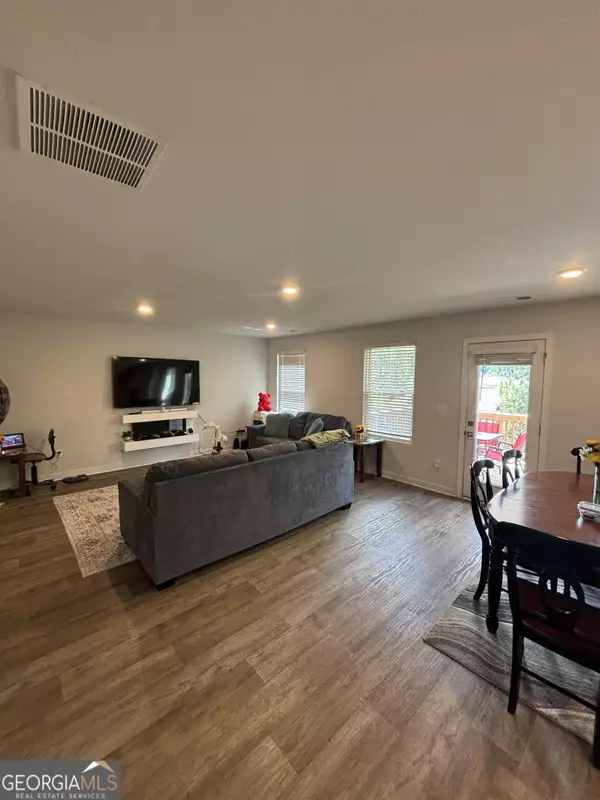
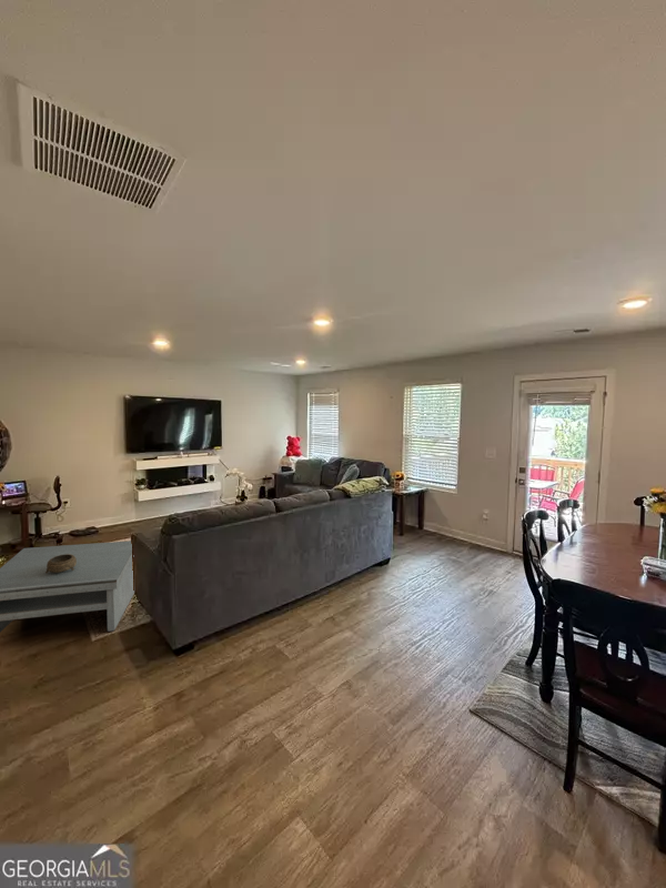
+ coffee table (67, 586)
+ decorative bowl (62, 561)
